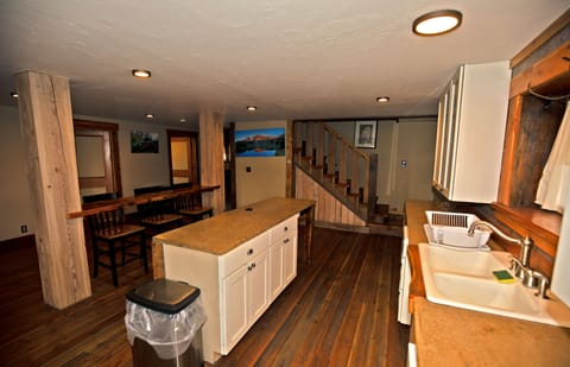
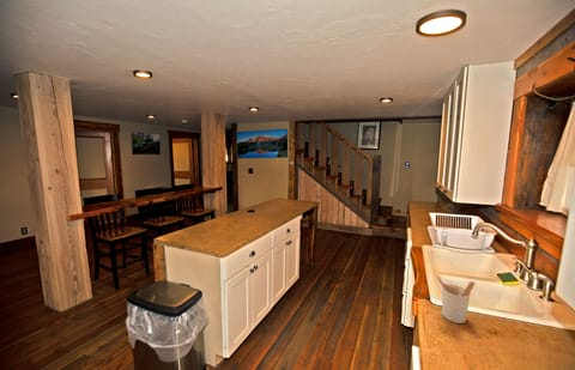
+ utensil holder (452, 298)
